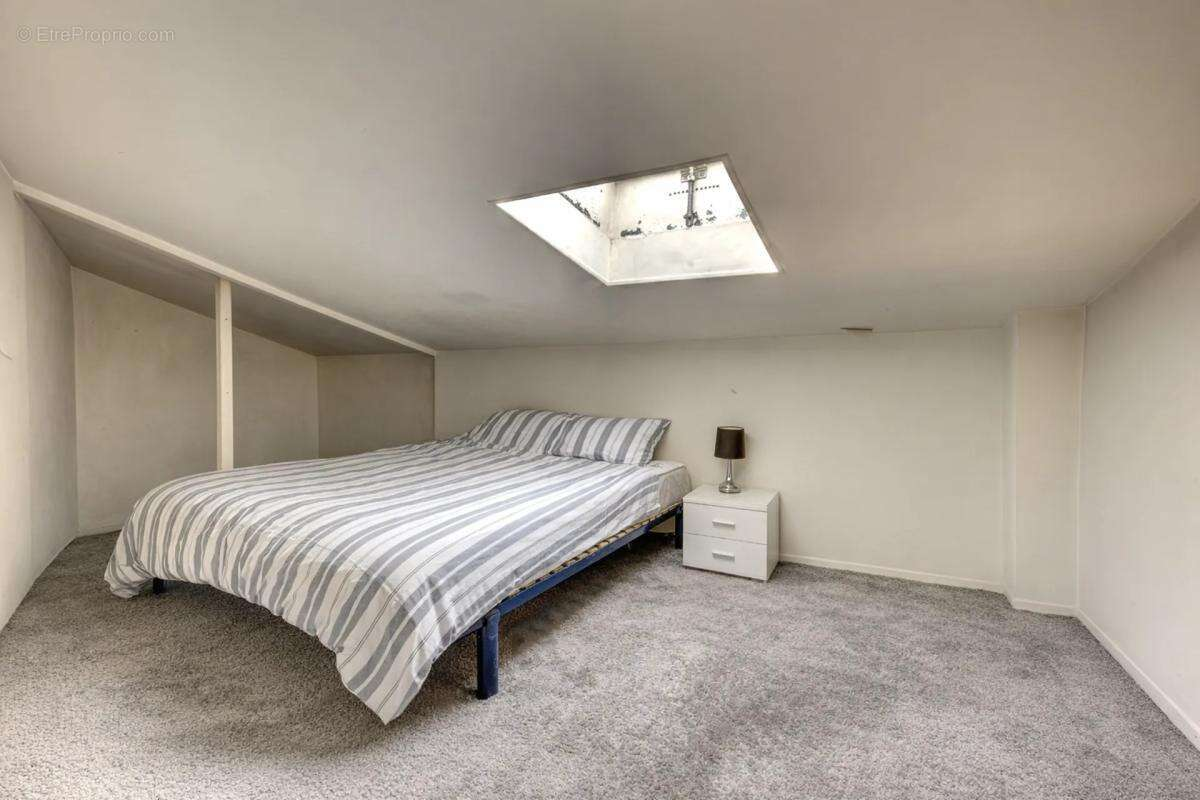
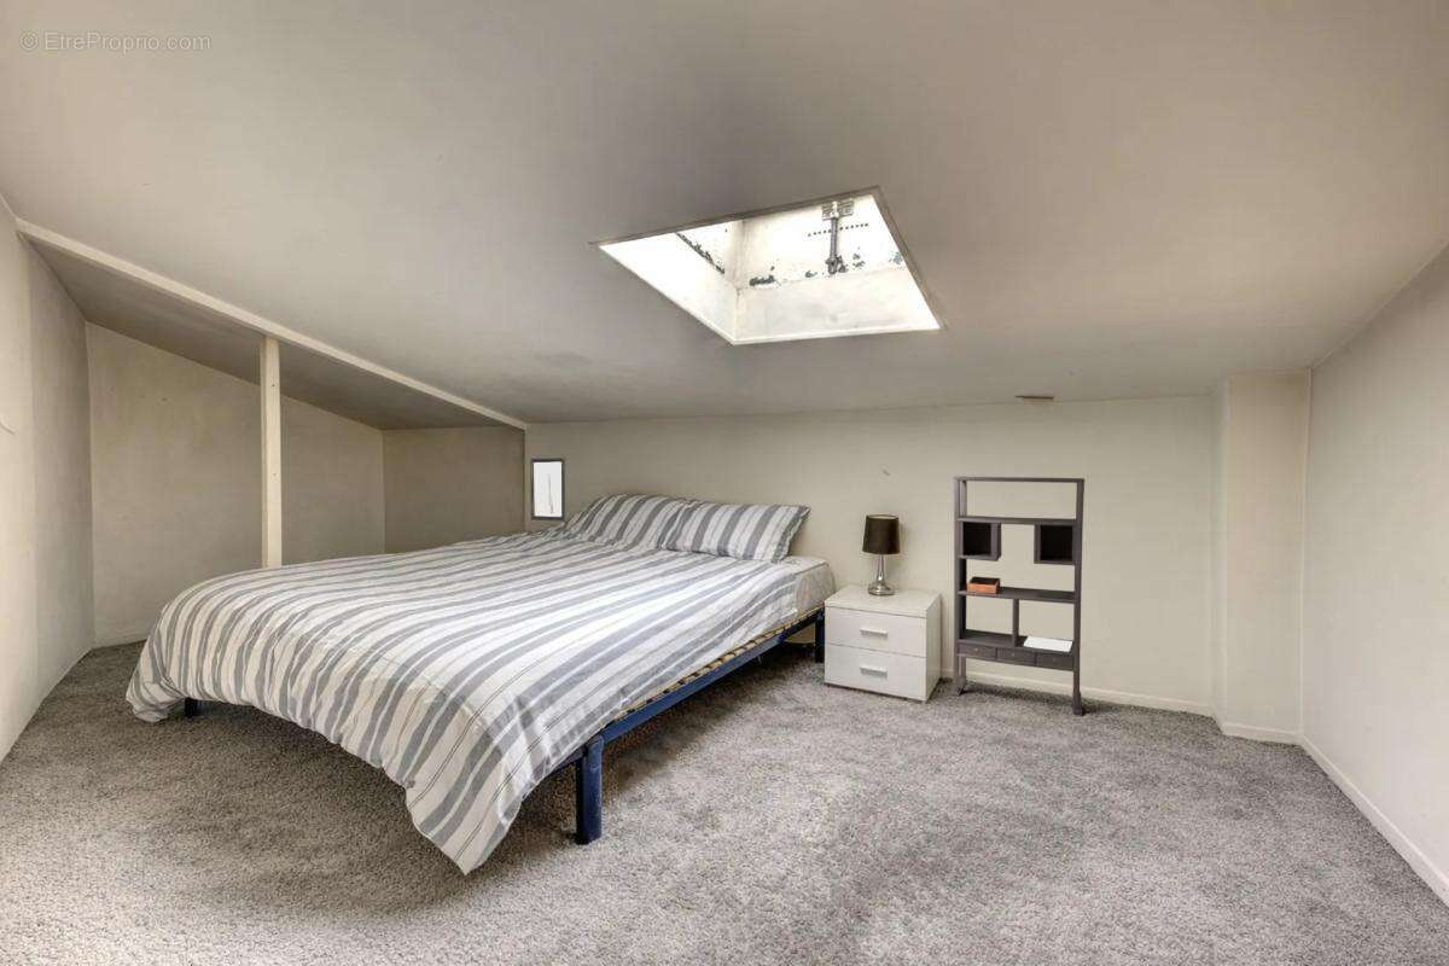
+ wall art (547, 489)
+ bookshelf (1014, 587)
